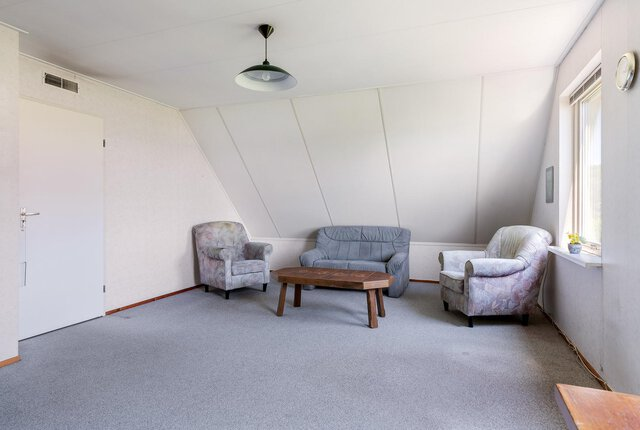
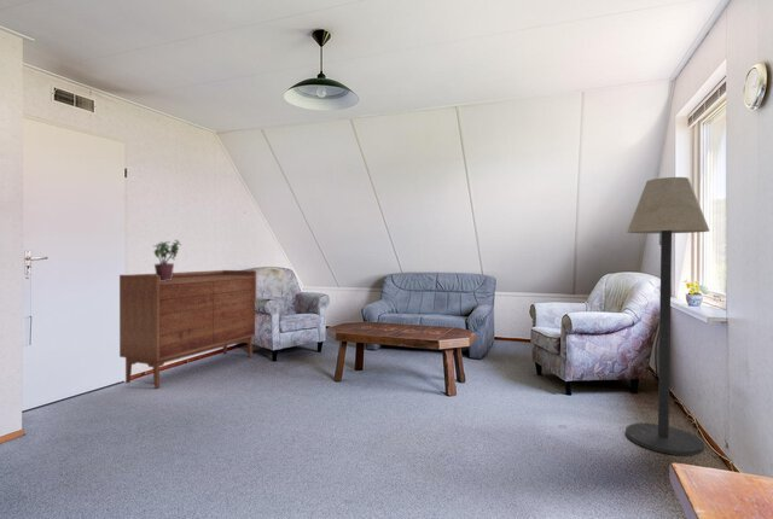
+ floor lamp (664, 310)
+ sideboard (196, 320)
+ potted plant (164, 260)
